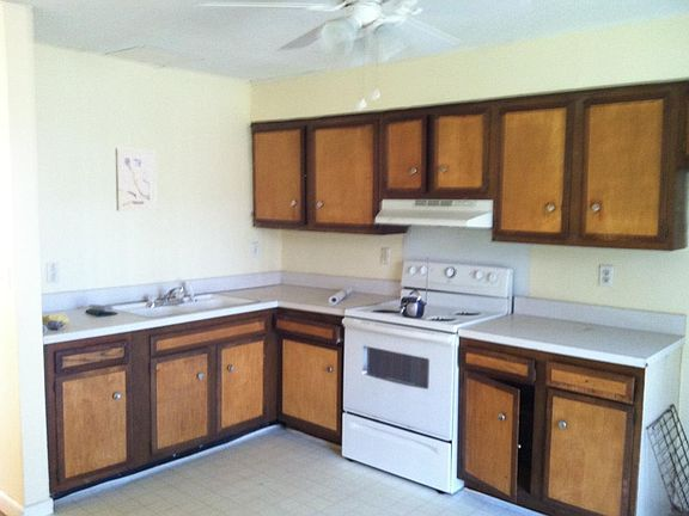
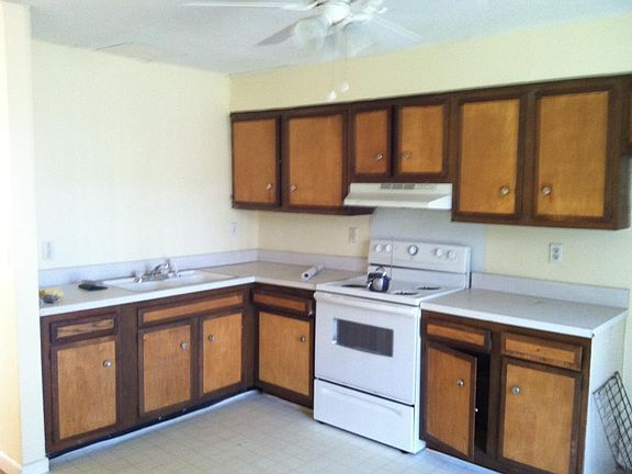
- wall art (136, 180)
